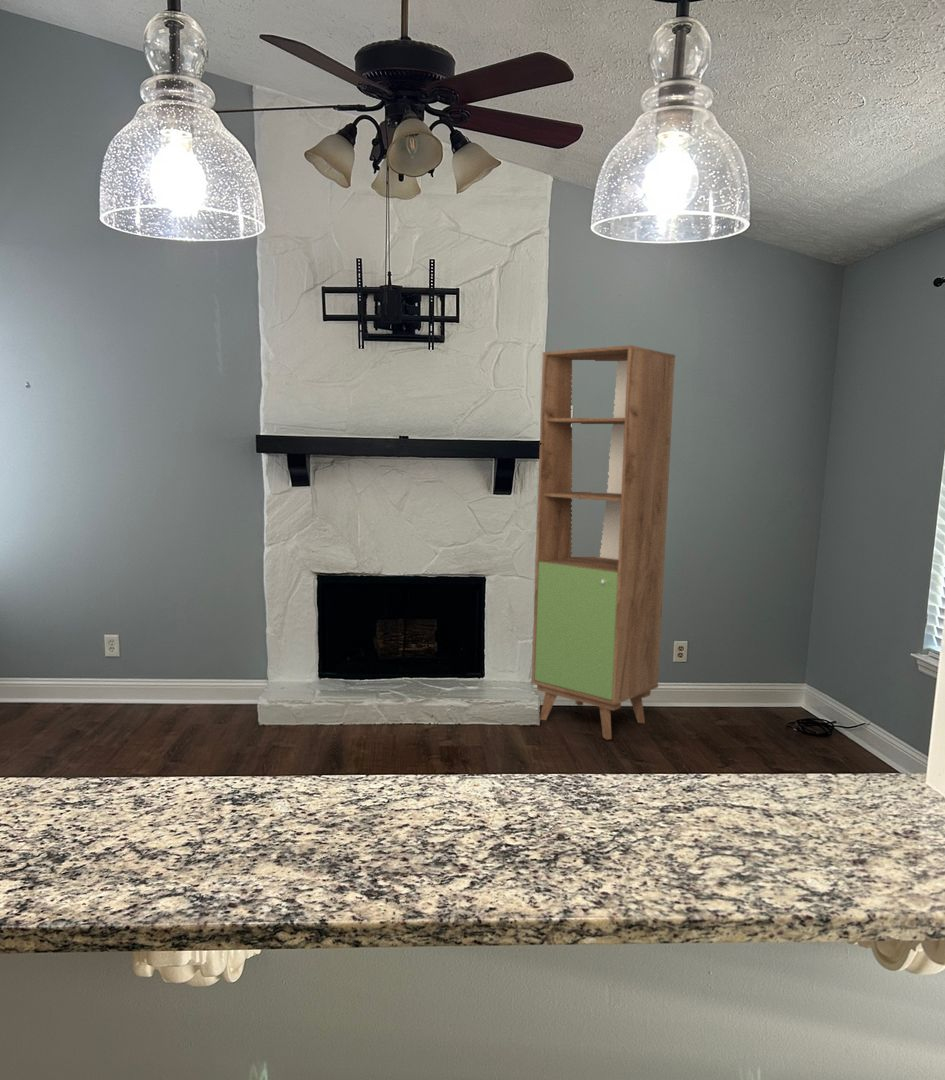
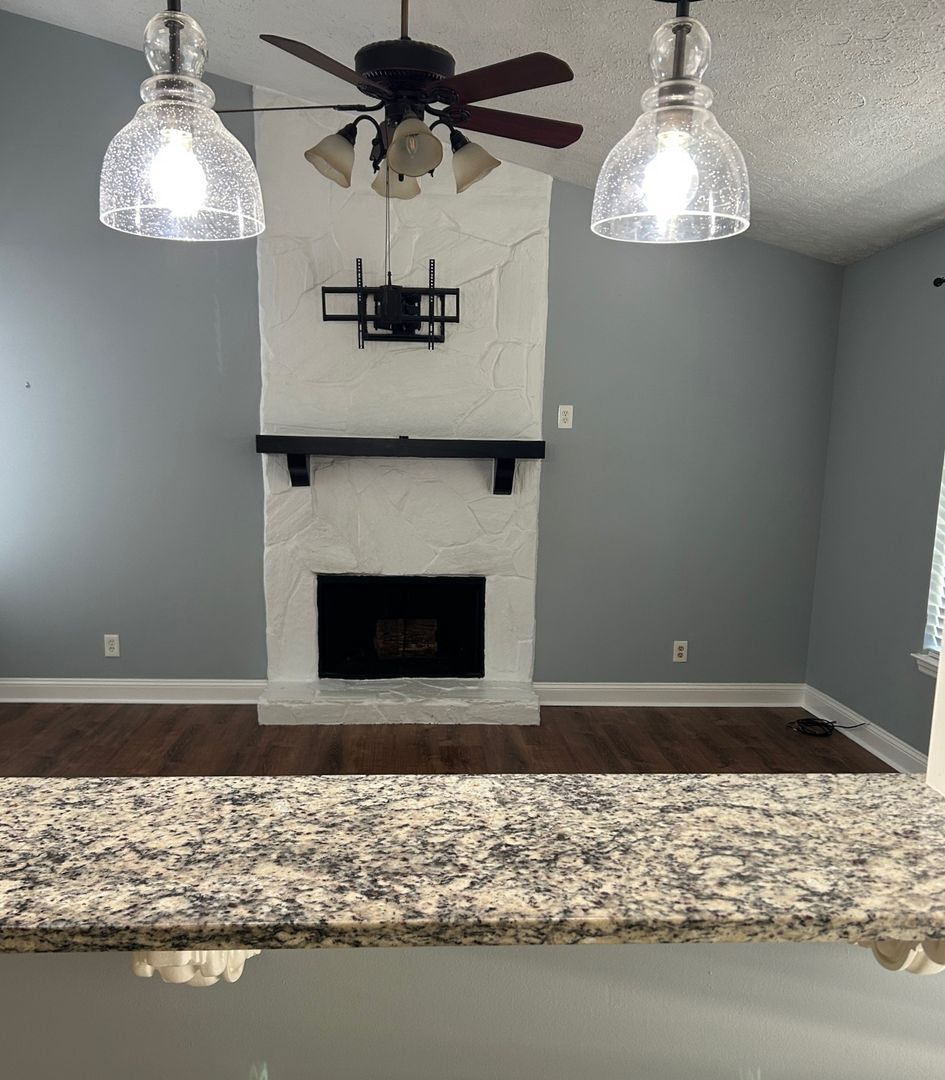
- cabinet (601, 541)
